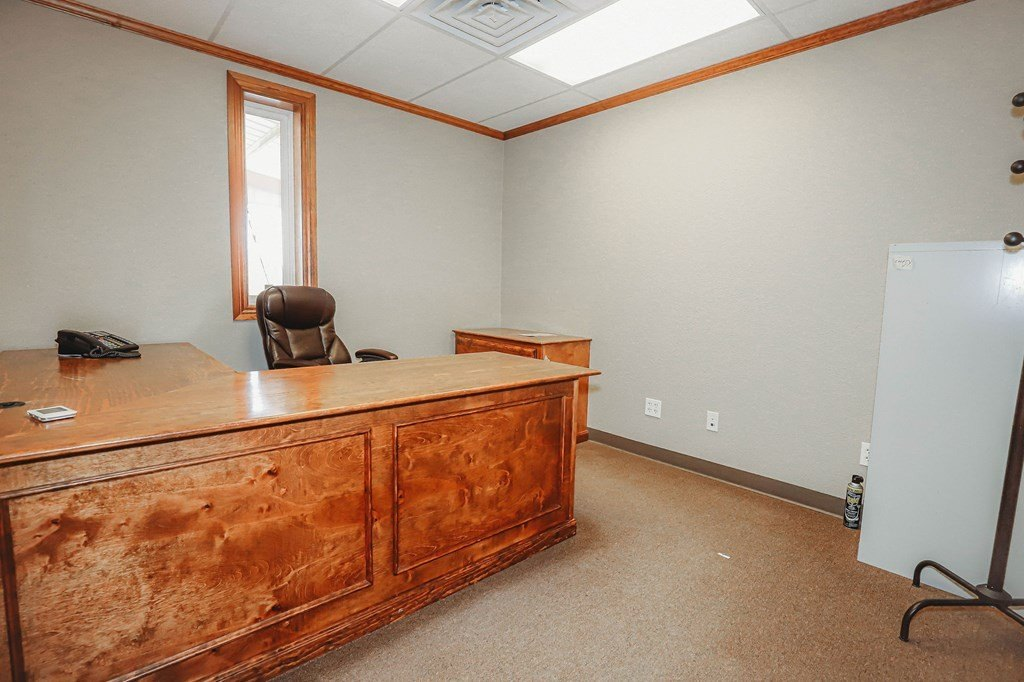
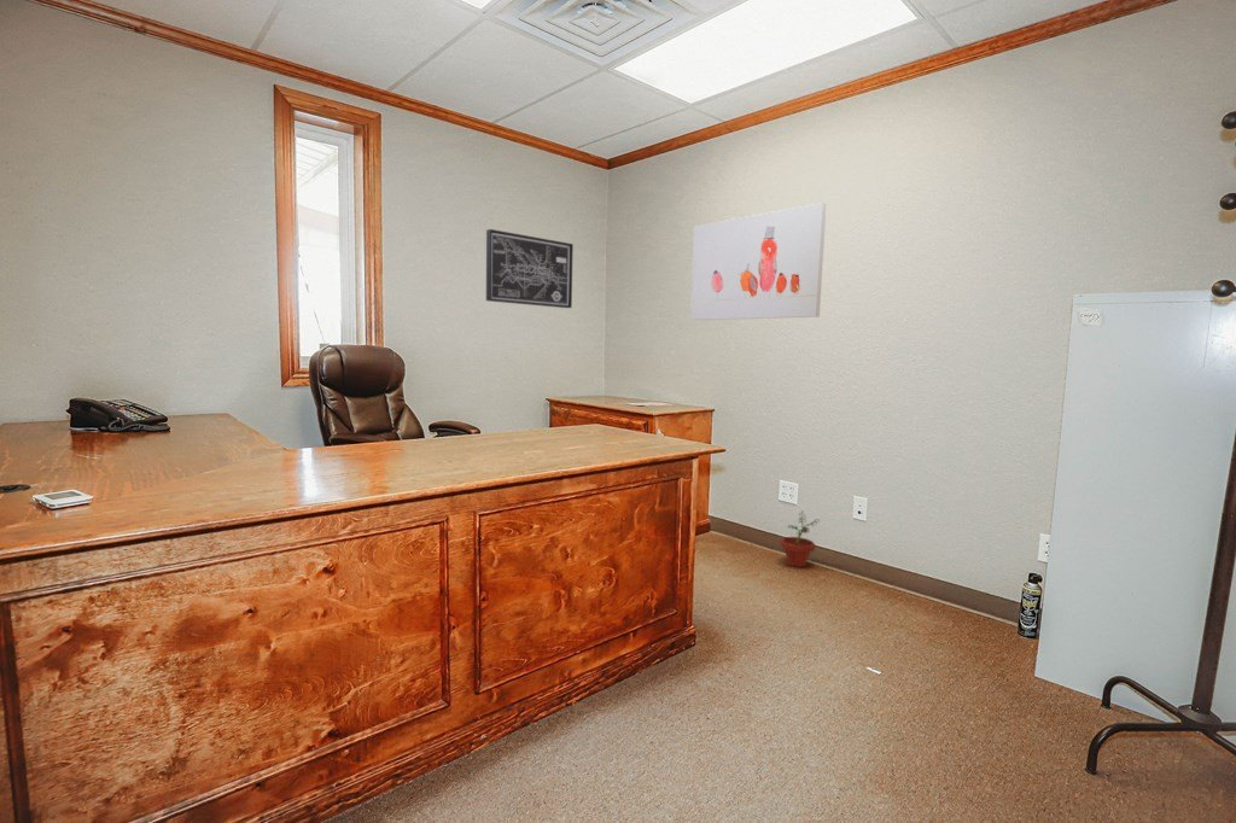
+ potted plant (799, 538)
+ wall art (531, 270)
+ wall art (751, 267)
